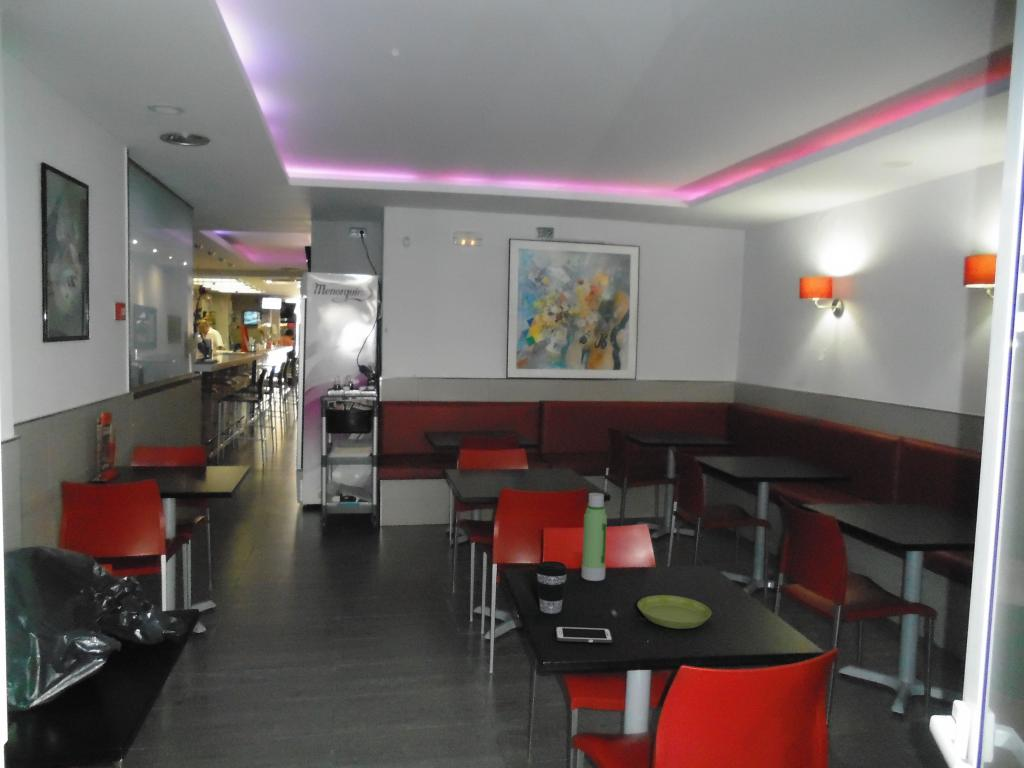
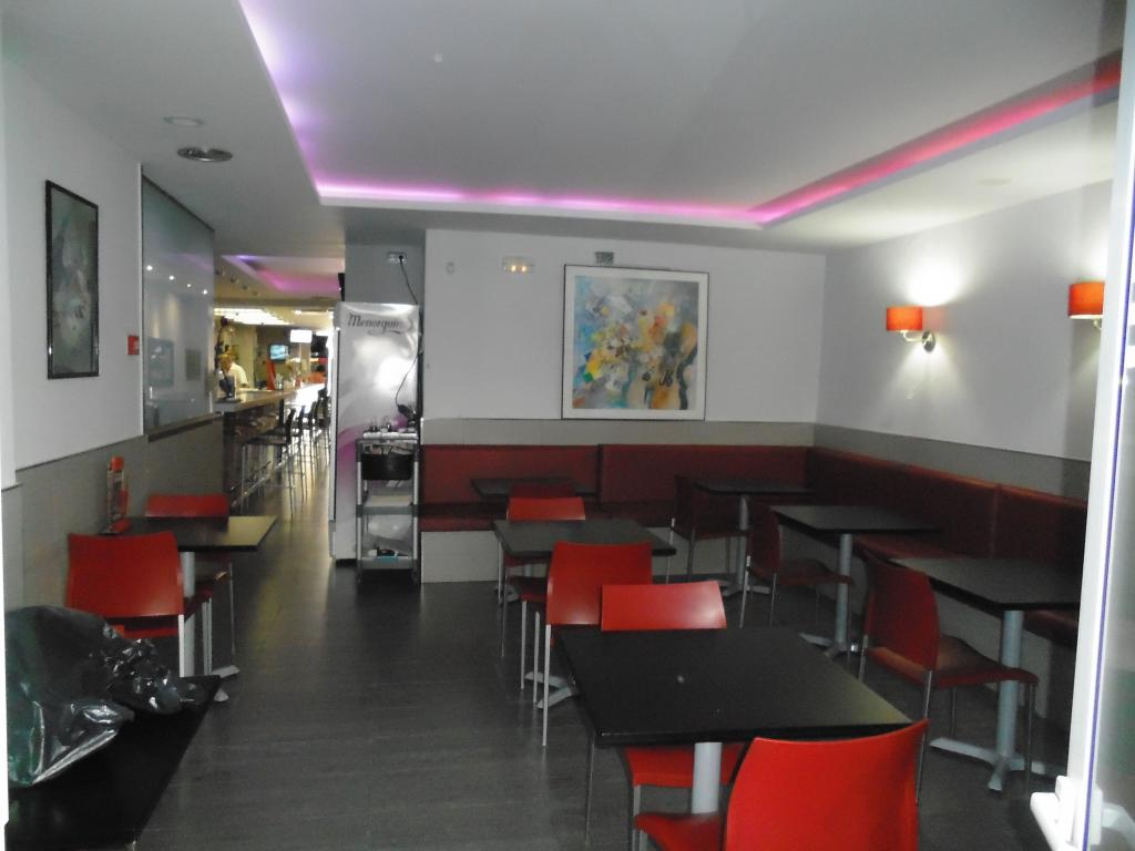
- saucer (673, 612)
- water bottle (595, 536)
- cell phone (583, 634)
- coffee cup (551, 587)
